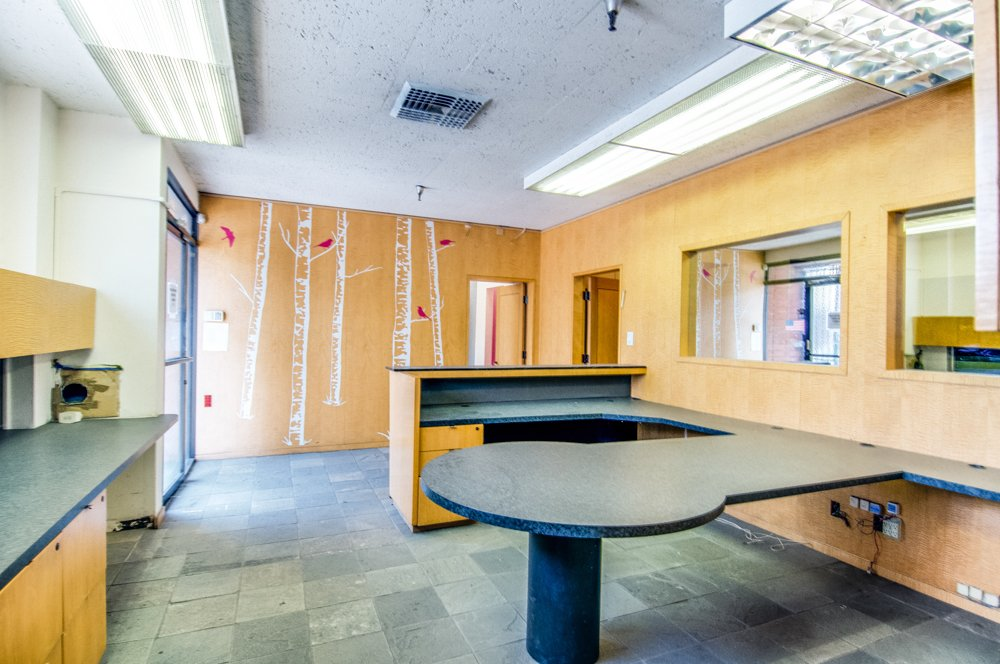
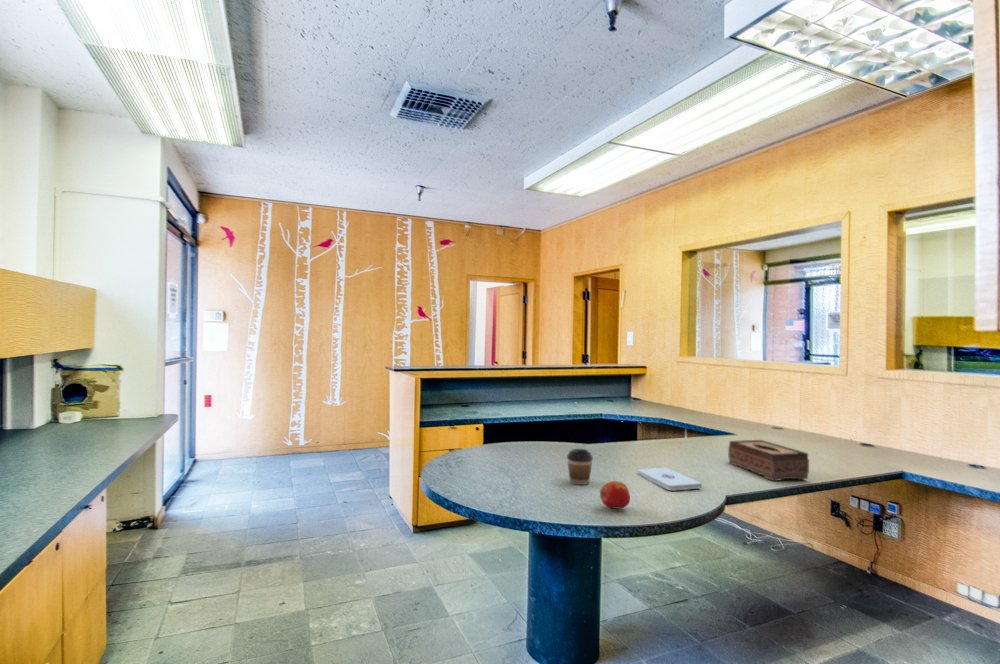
+ apple (614, 495)
+ notepad (667, 478)
+ coffee cup (579, 465)
+ tissue box (766, 458)
